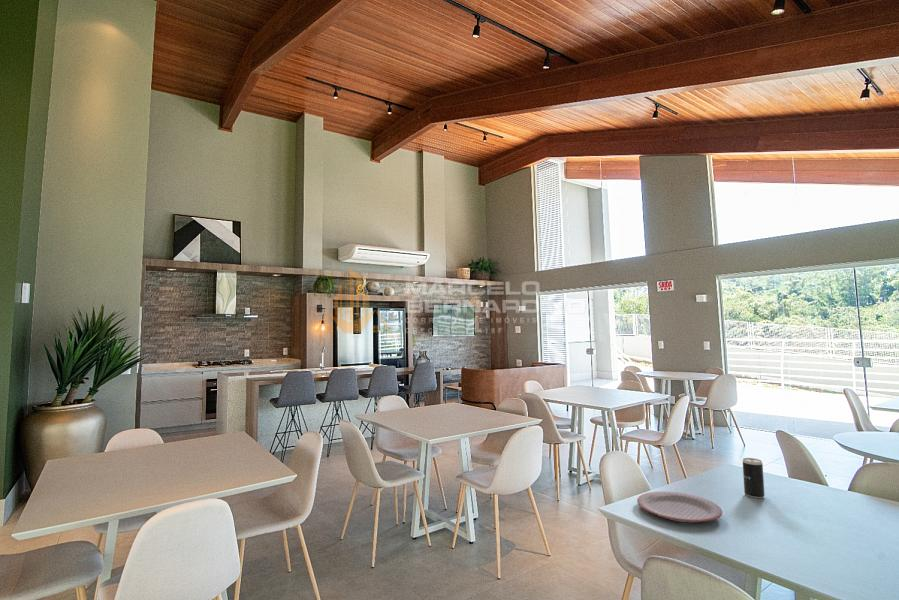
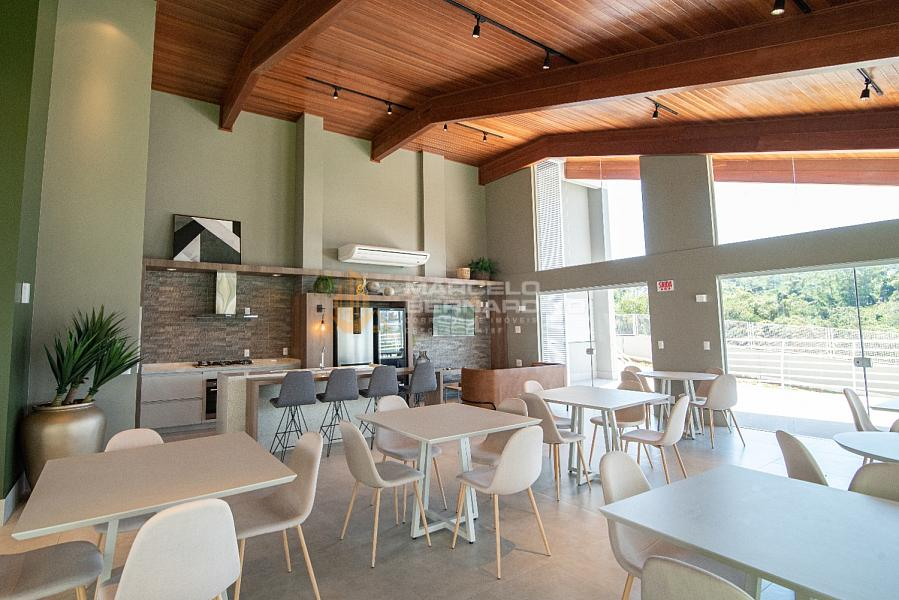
- beverage can (753, 477)
- plate (678, 507)
